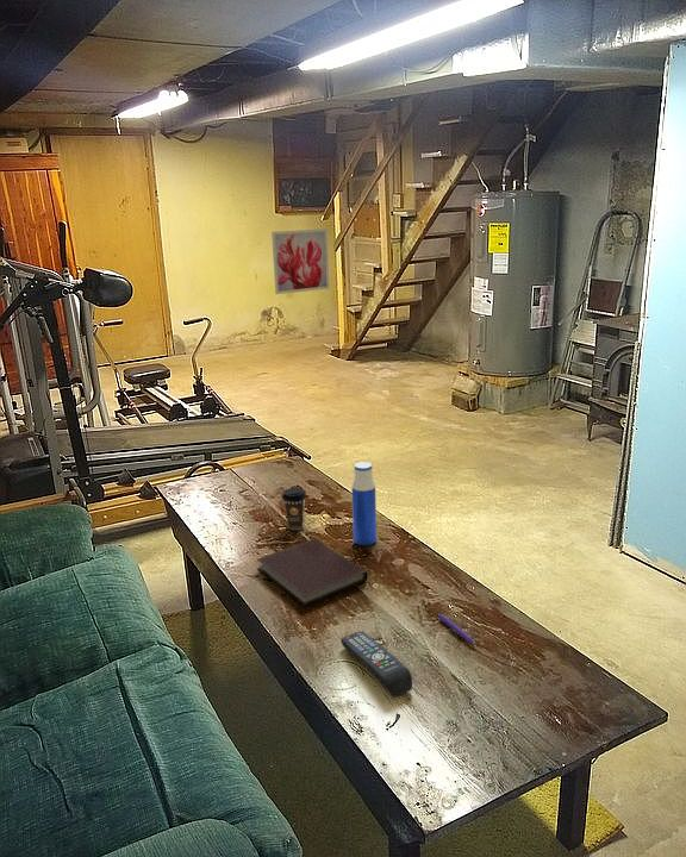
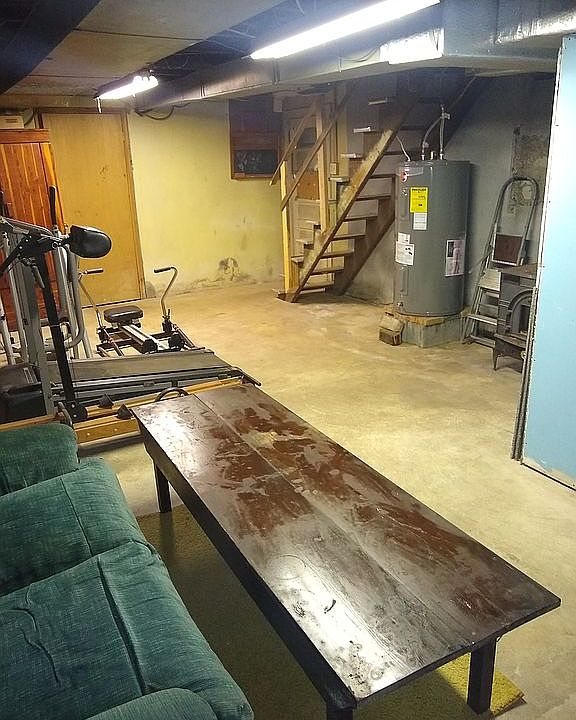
- wall art (301, 261)
- water bottle (363, 502)
- notebook (311, 569)
- remote control (375, 659)
- coffee cup (294, 508)
- pen (456, 628)
